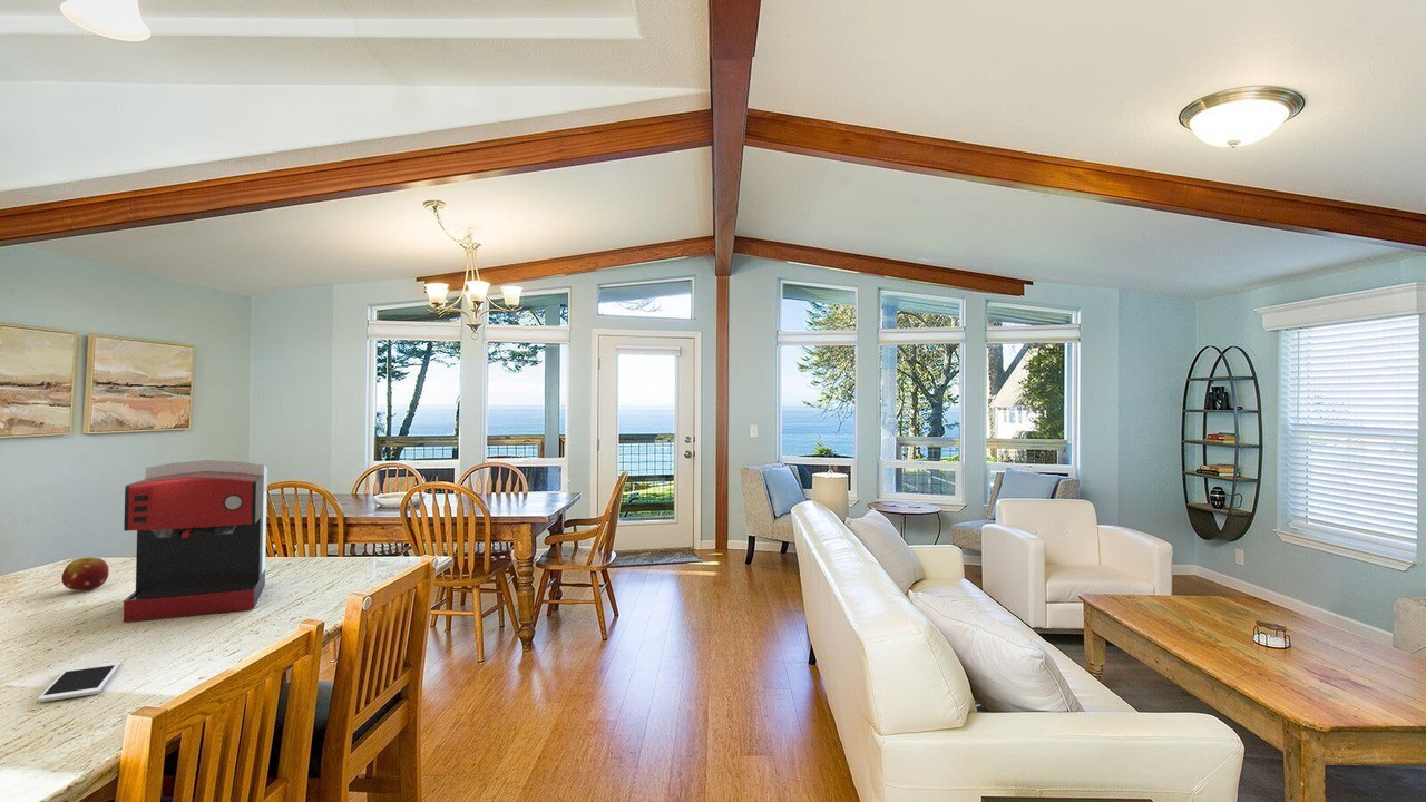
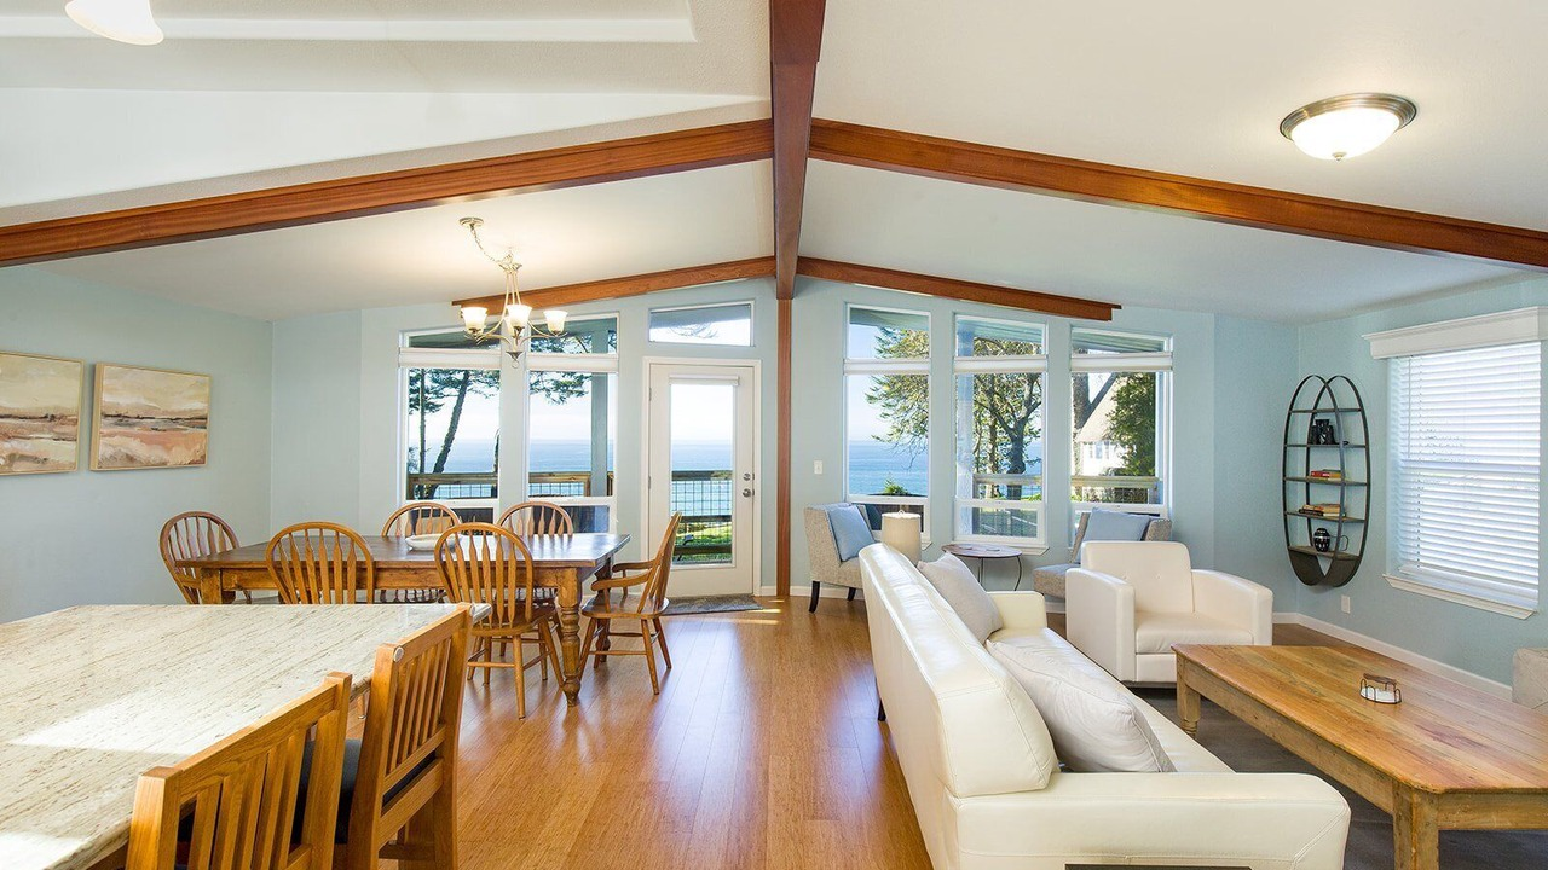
- cell phone (81, 681)
- coffee maker (198, 534)
- fruit (85, 574)
